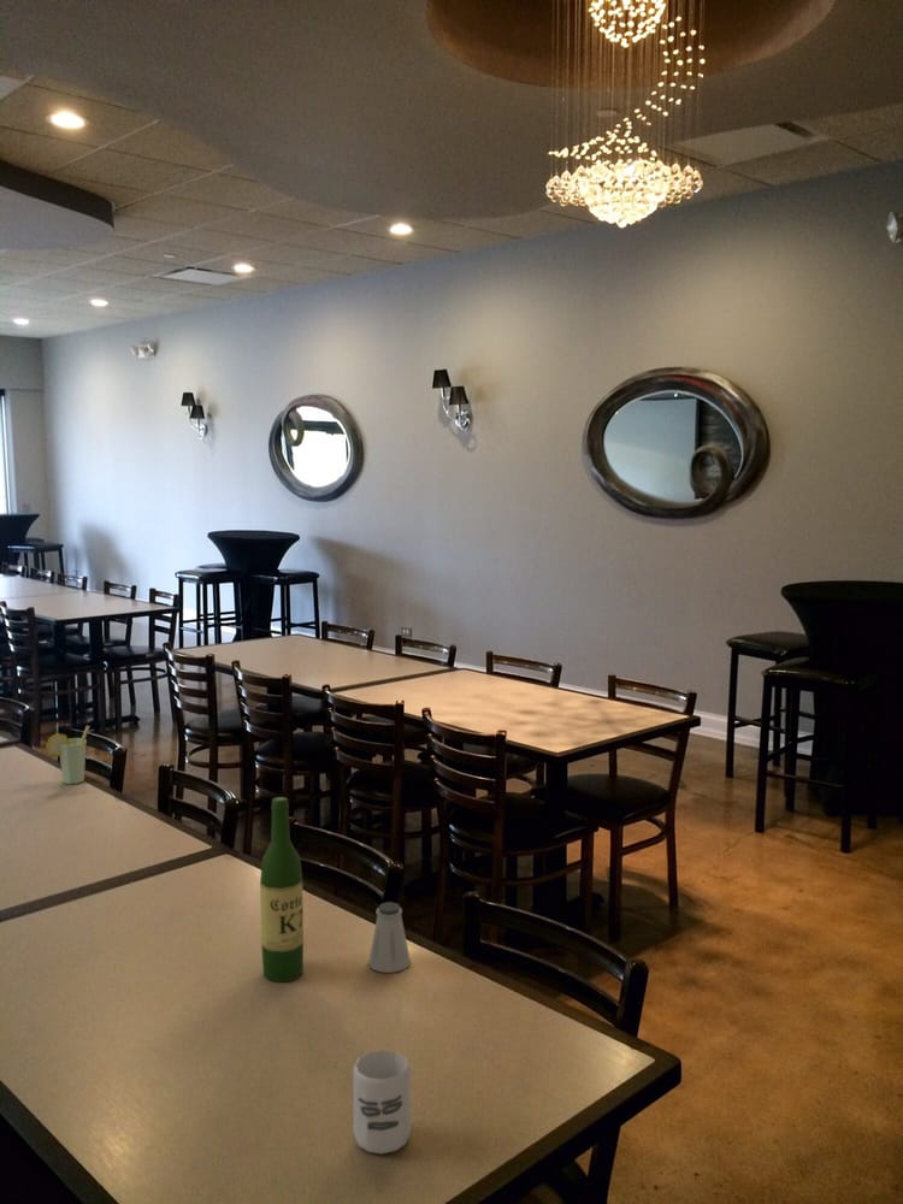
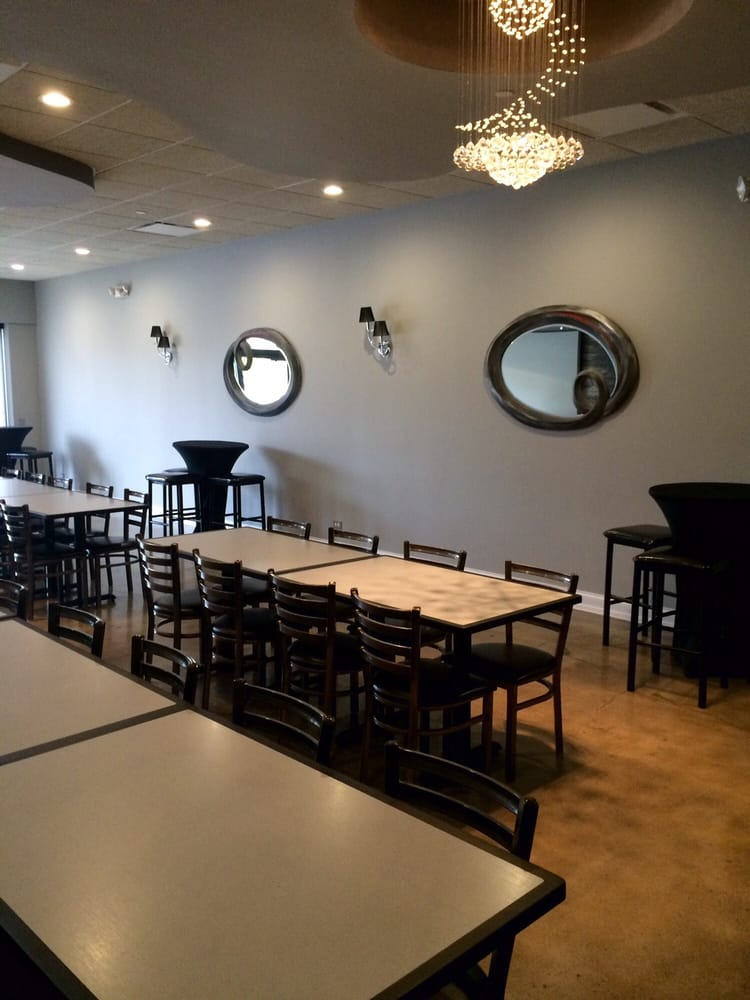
- saltshaker (389, 934)
- wine bottle (282, 886)
- cup (69, 755)
- cup (382, 1102)
